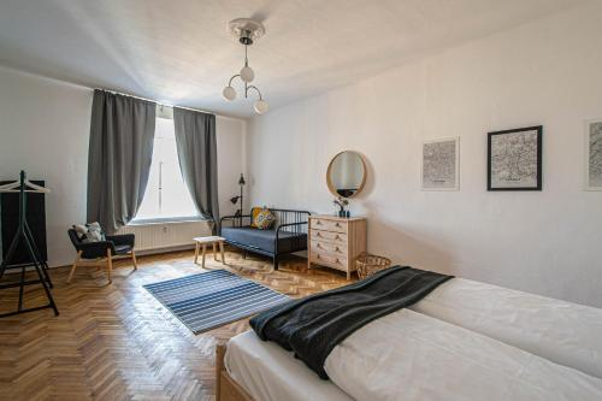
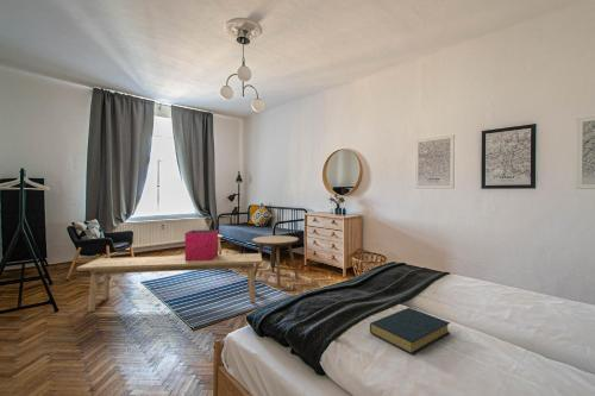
+ bench (178, 270)
+ storage bin (201, 244)
+ side table (274, 258)
+ hardback book (409, 327)
